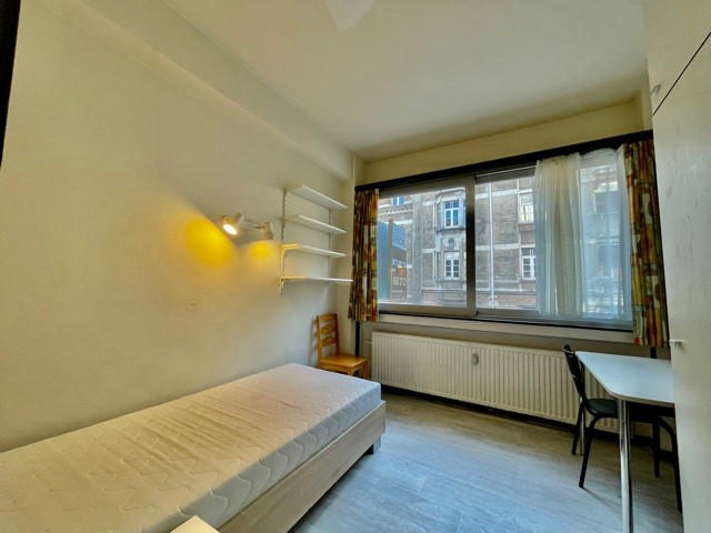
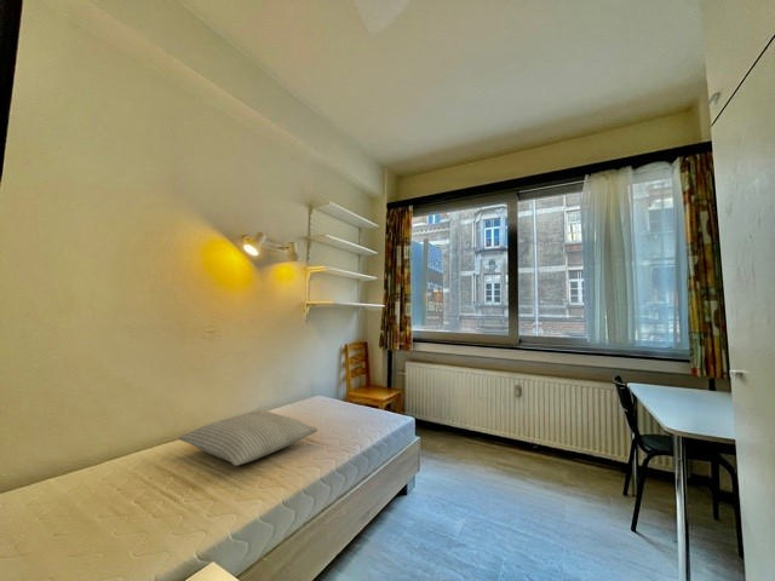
+ pillow (252, 433)
